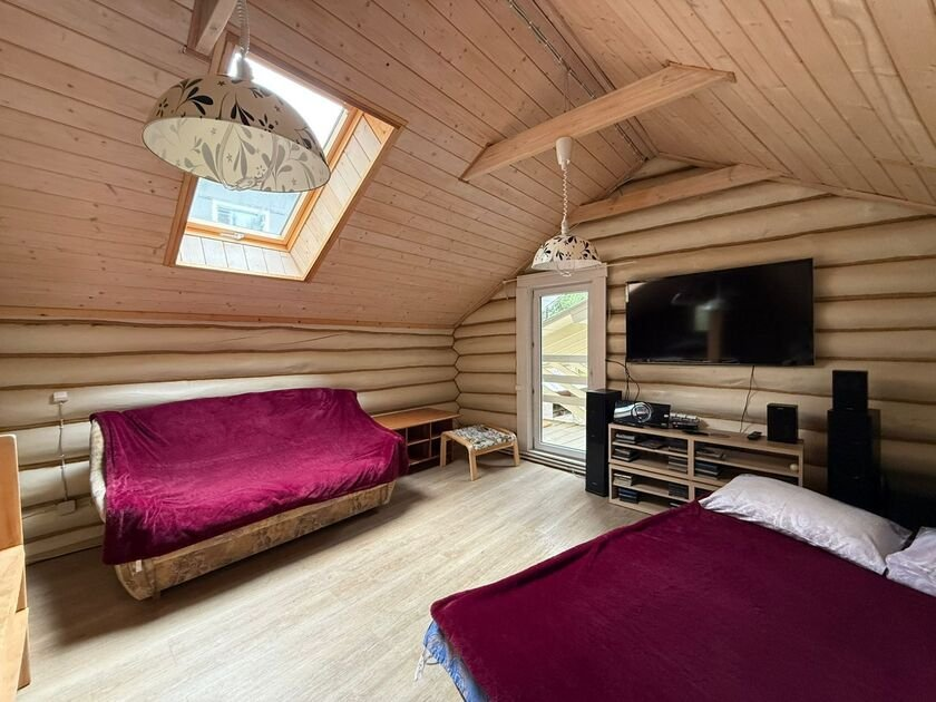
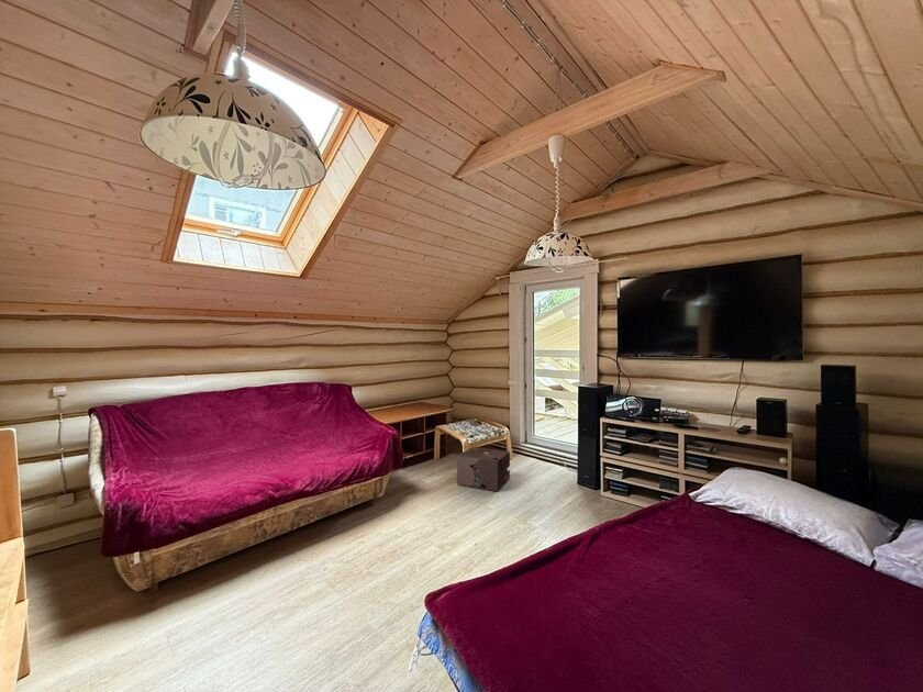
+ cardboard box (483, 467)
